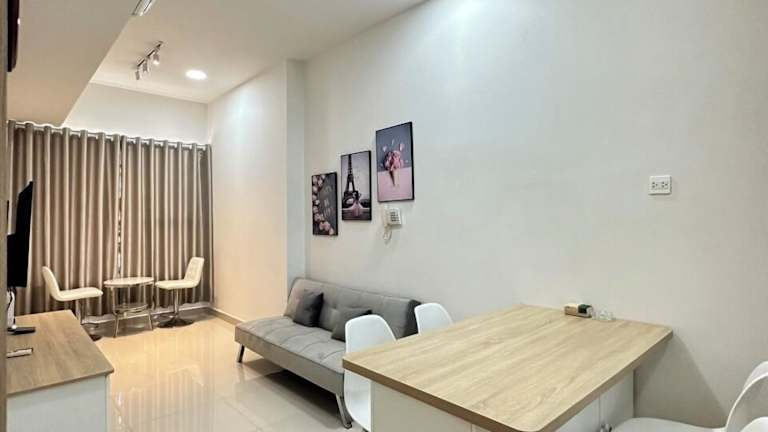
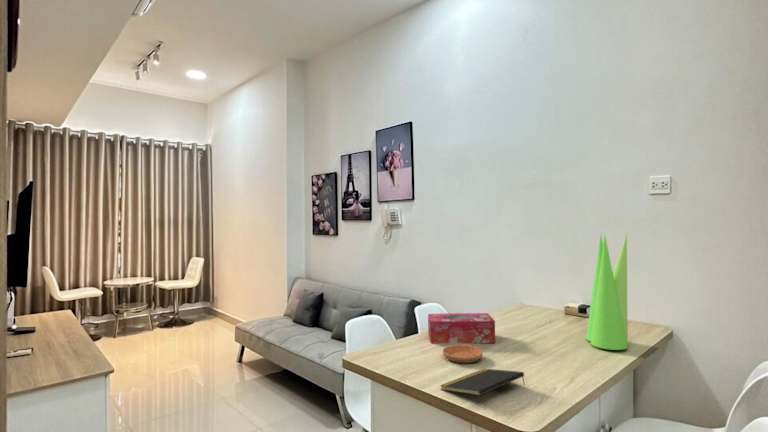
+ notepad (482, 380)
+ tissue box (460, 327)
+ plant (604, 288)
+ saucer (462, 354)
